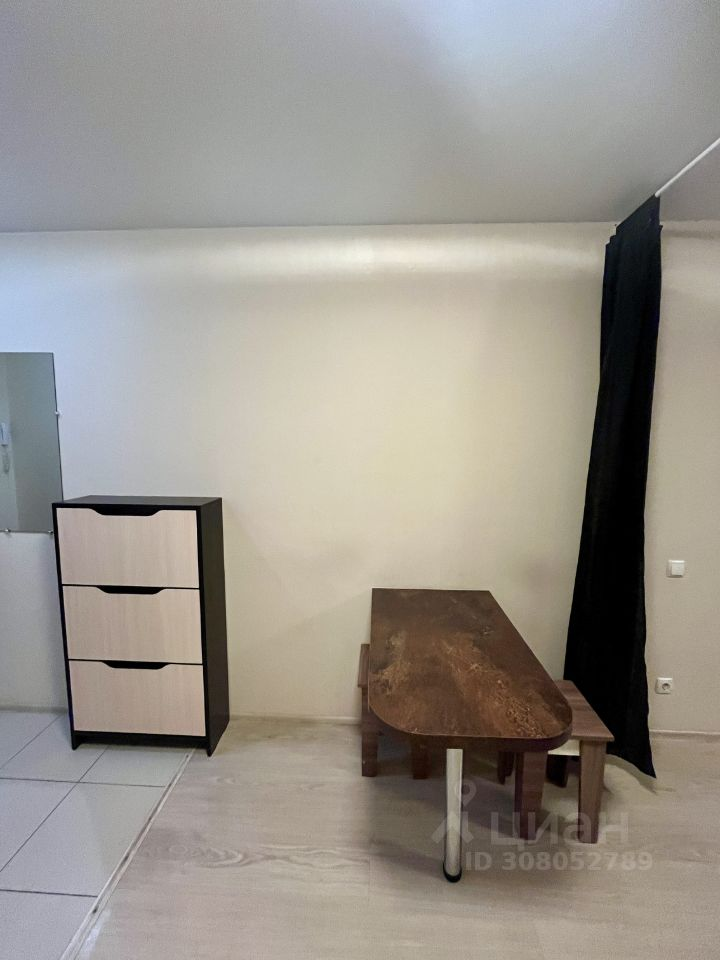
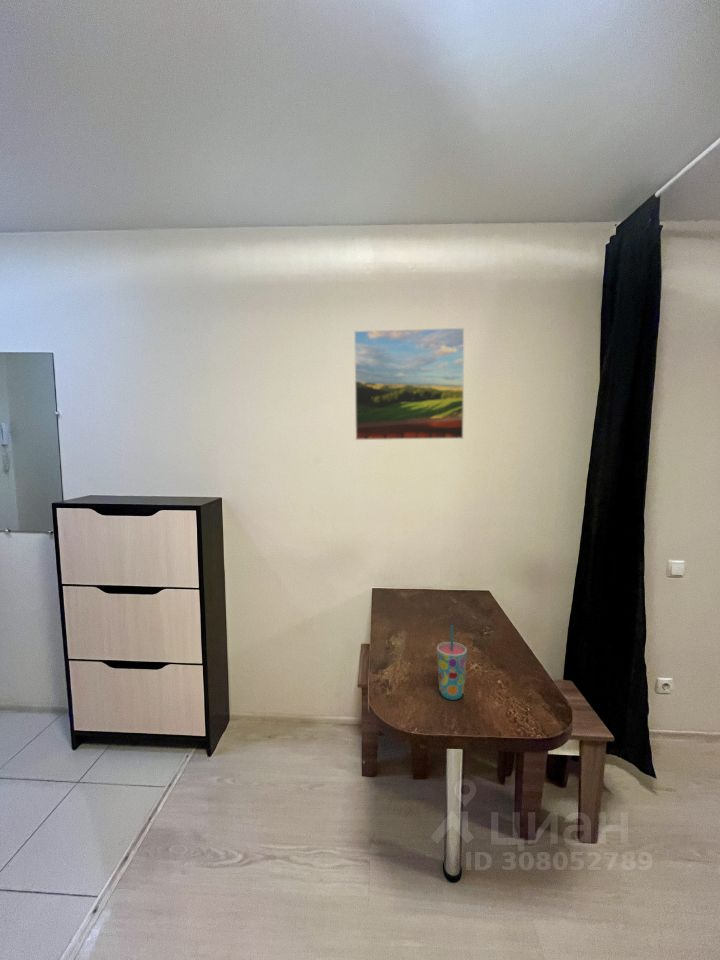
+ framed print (408, 385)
+ cup (451, 660)
